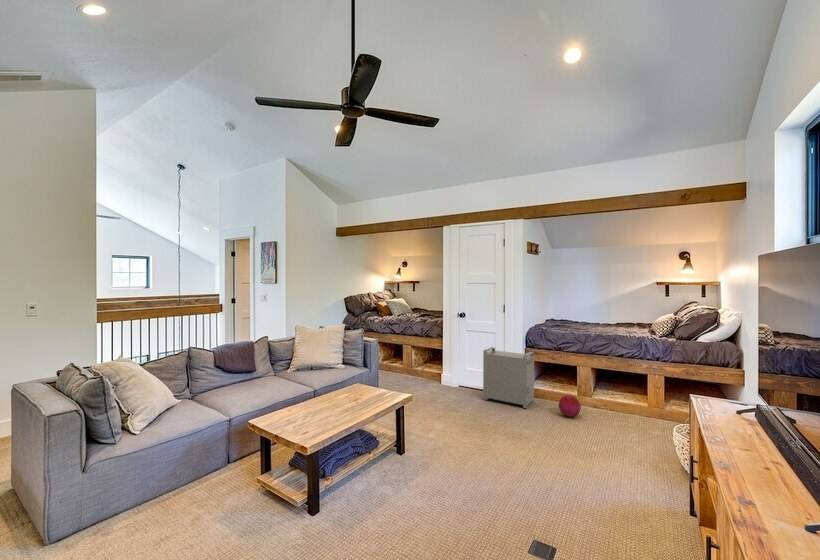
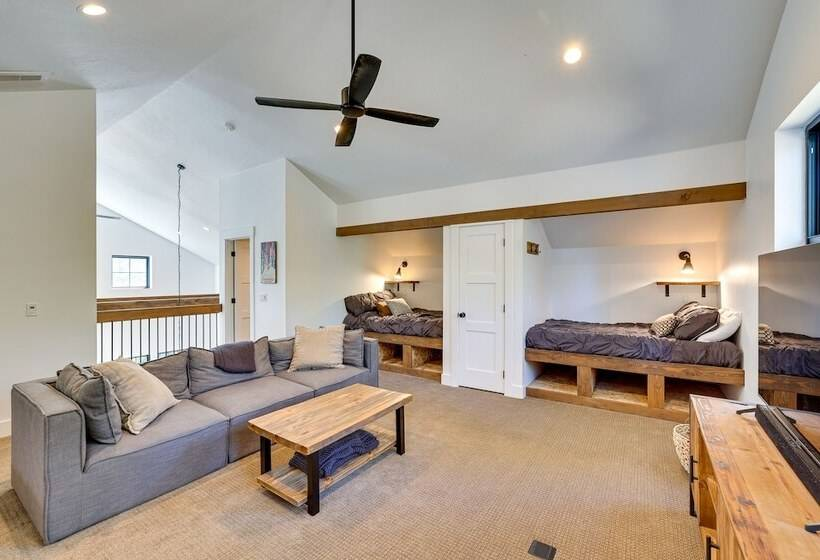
- storage bin (508, 376)
- ball (569, 405)
